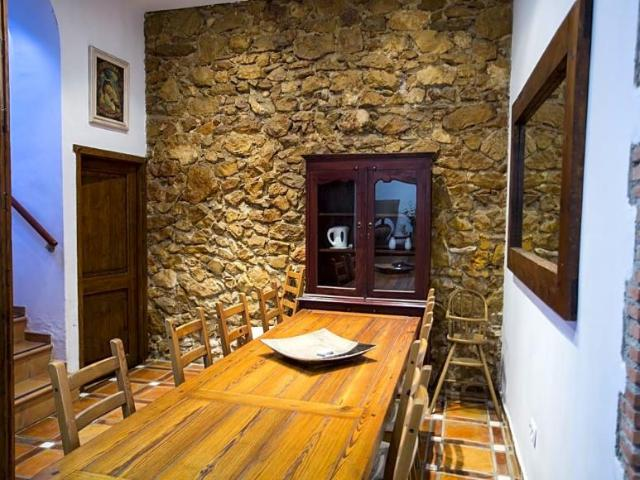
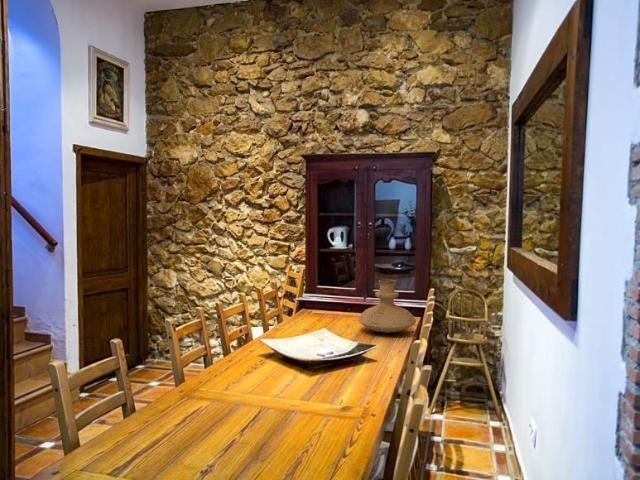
+ vase (387, 305)
